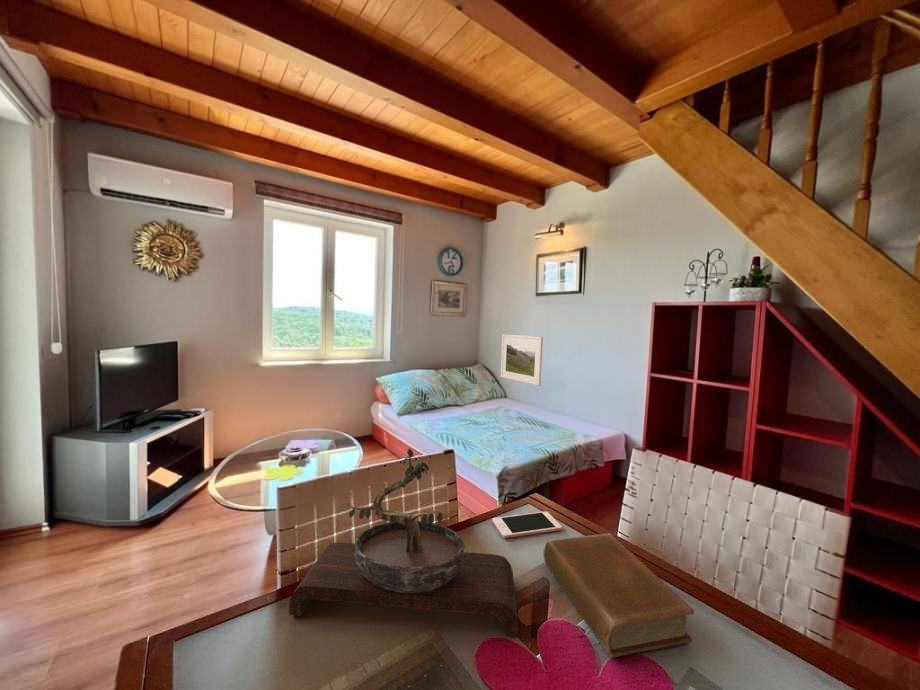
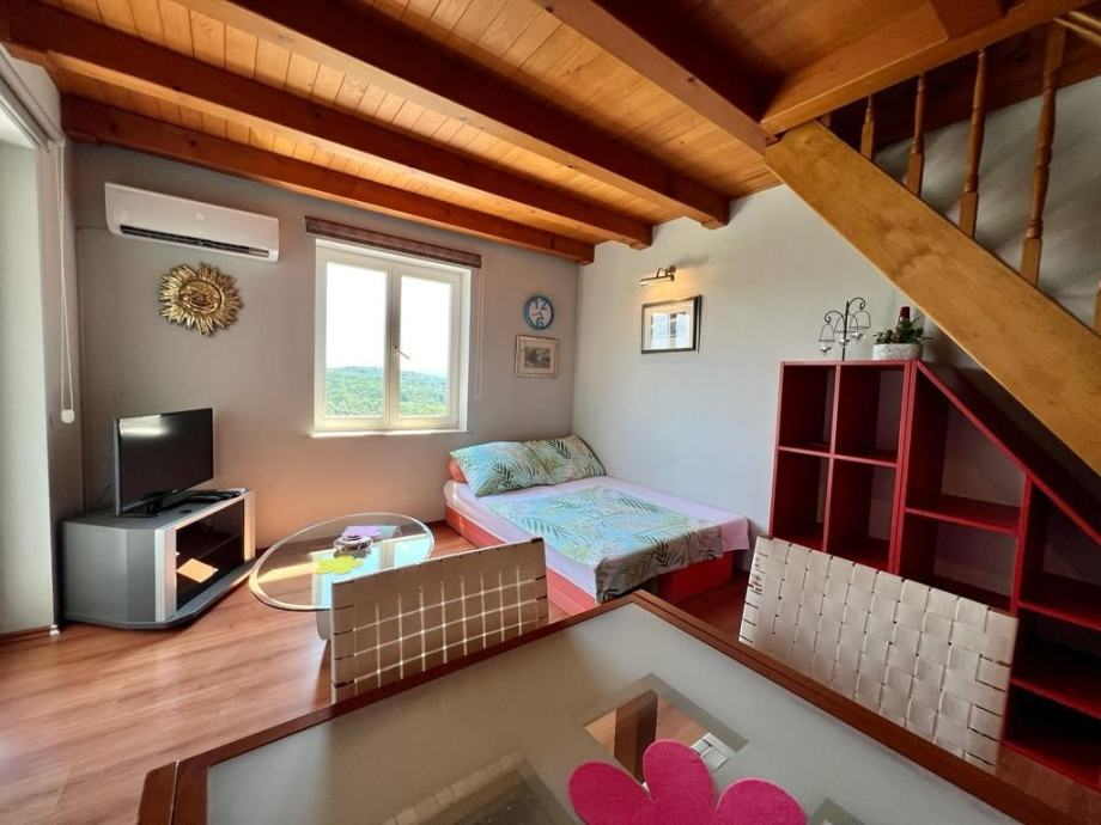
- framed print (520, 358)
- cell phone (526, 524)
- bonsai tree (410, 527)
- book (608, 584)
